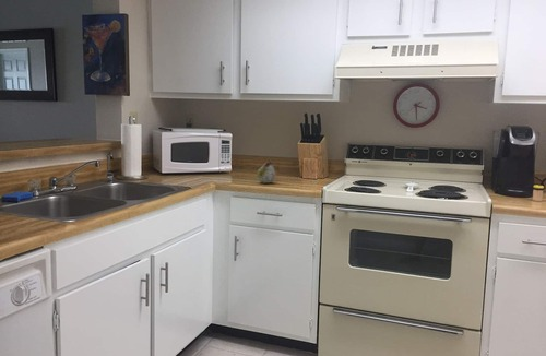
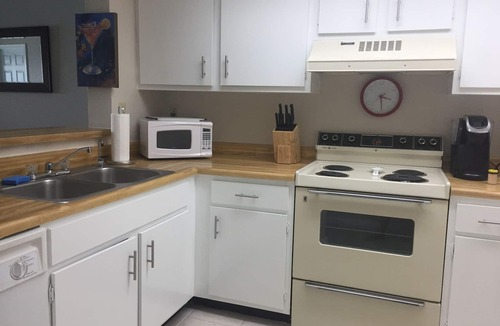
- fruit (265, 171)
